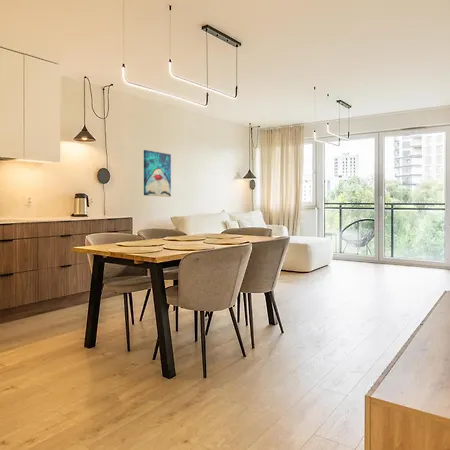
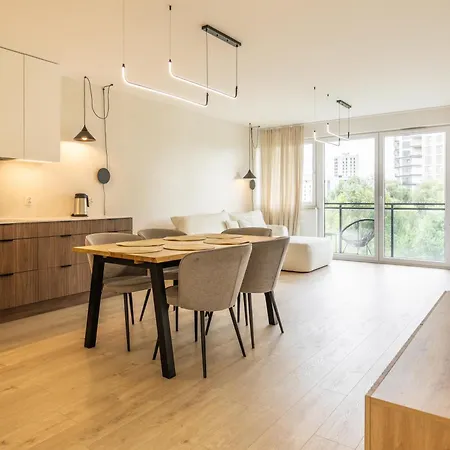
- wall art (157, 174)
